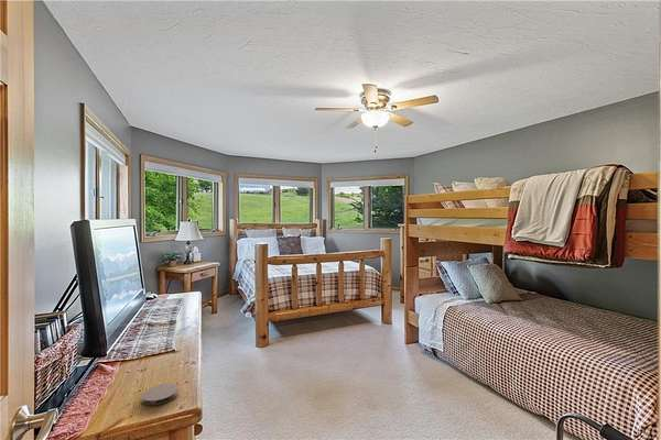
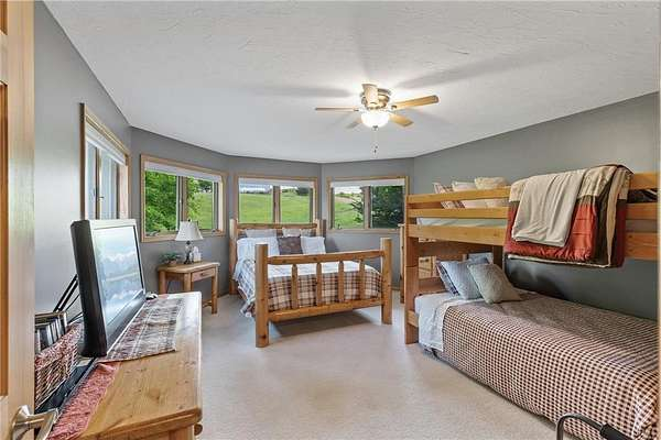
- coaster (160, 394)
